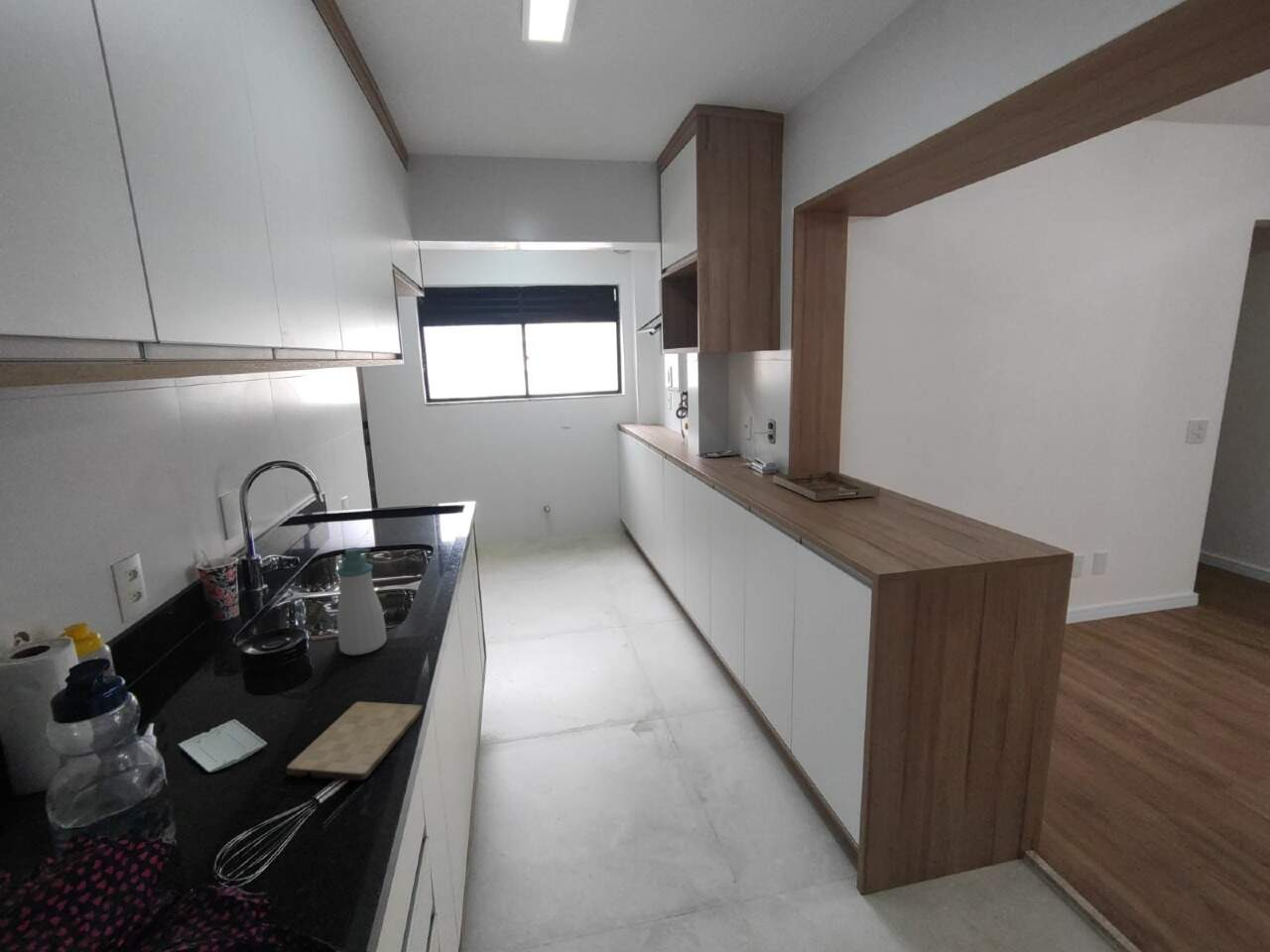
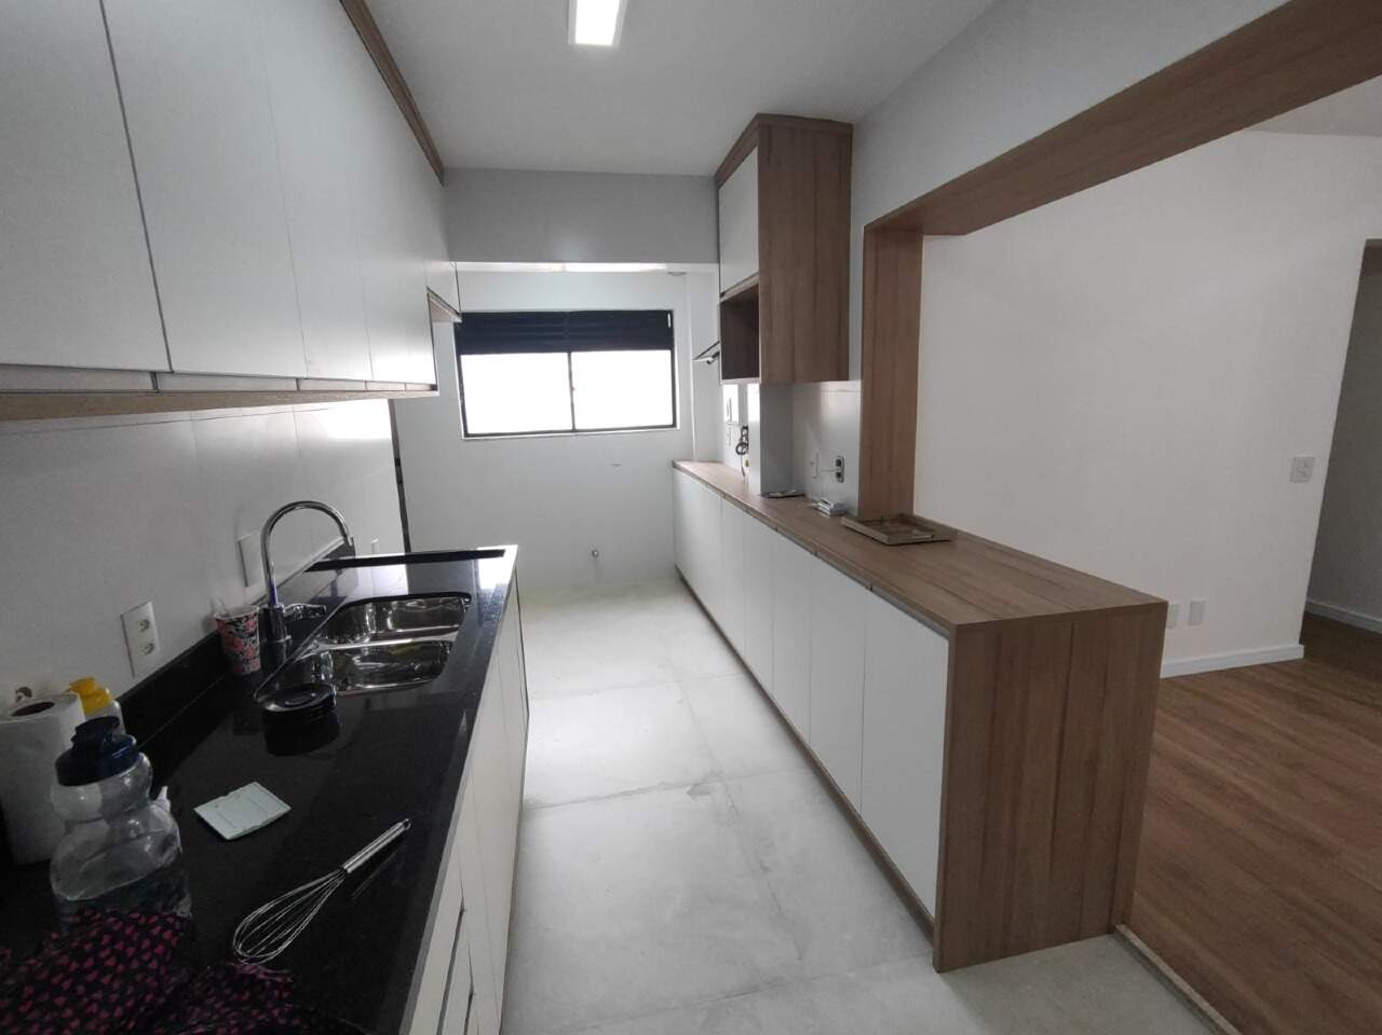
- cutting board (359, 737)
- soap bottle (358, 598)
